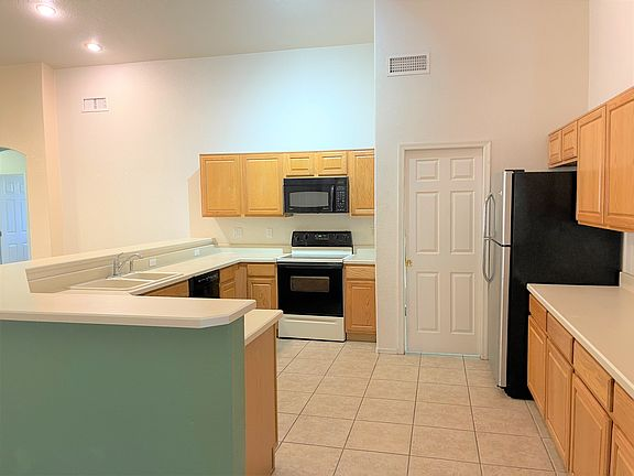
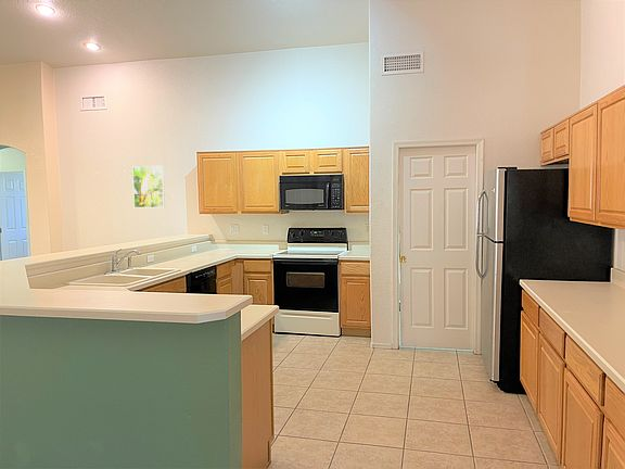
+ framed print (149, 187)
